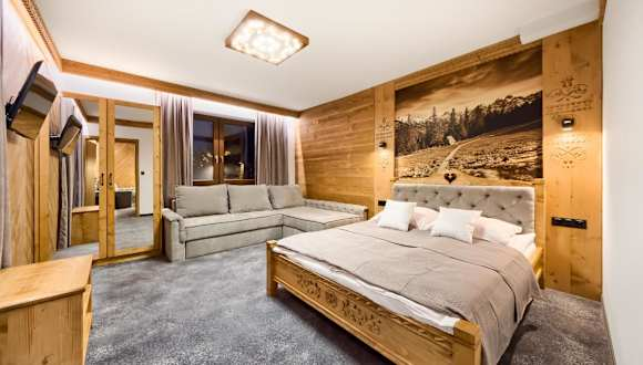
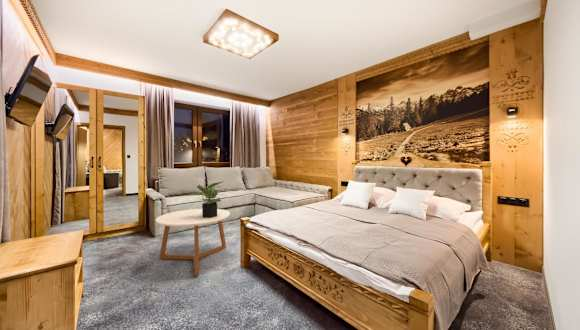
+ coffee table (195, 237)
+ potted plant (209, 198)
